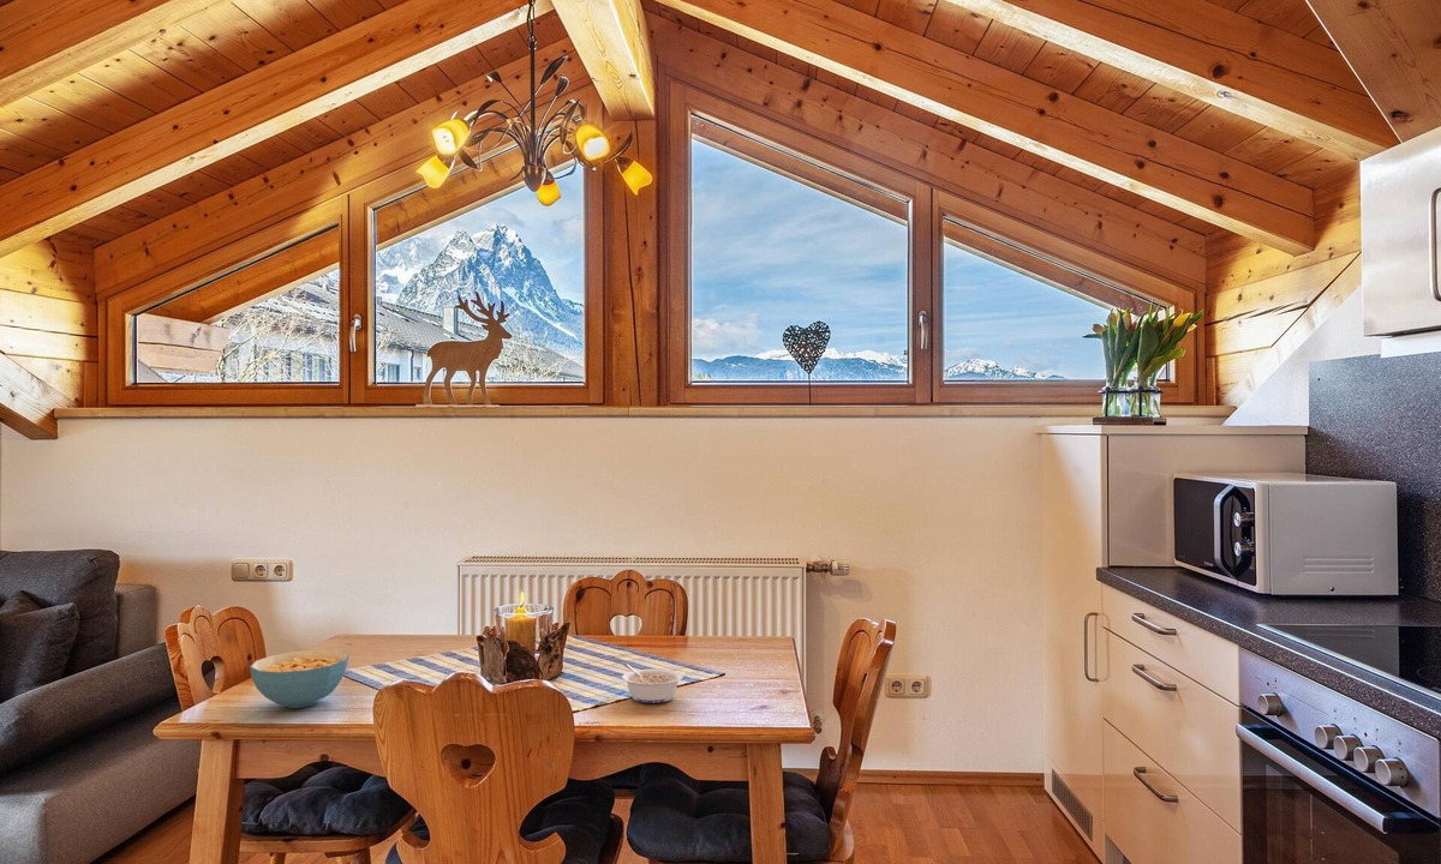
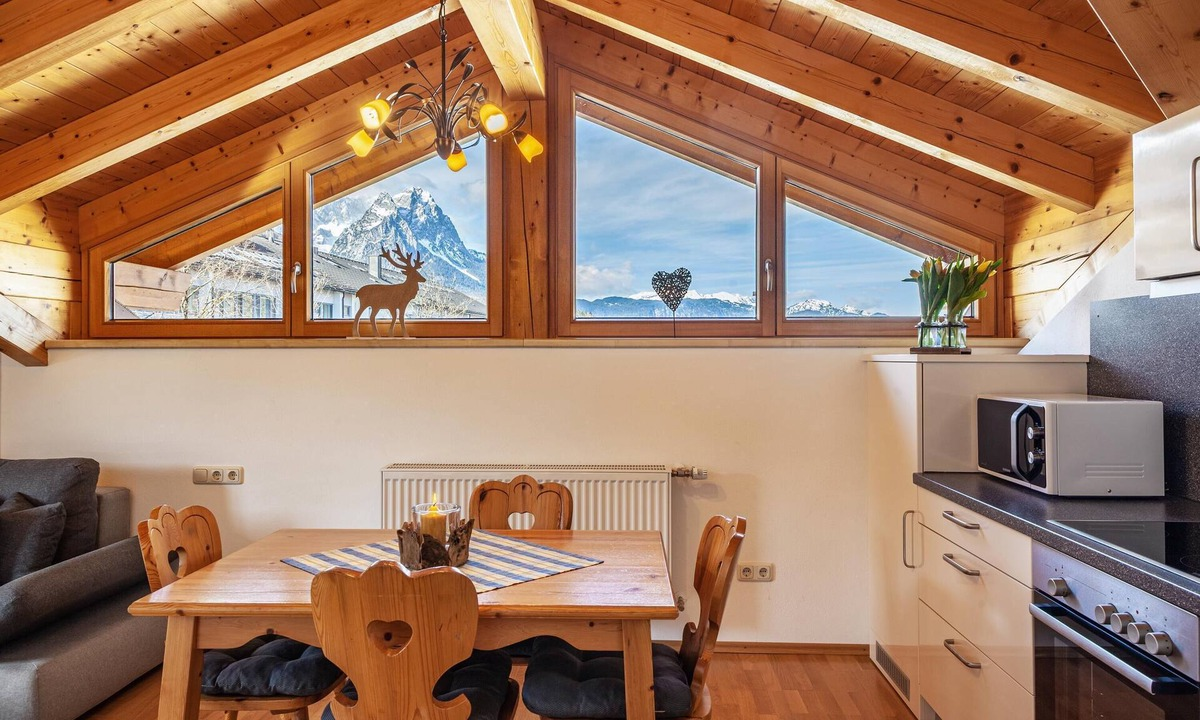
- legume (650, 684)
- cereal bowl (300, 682)
